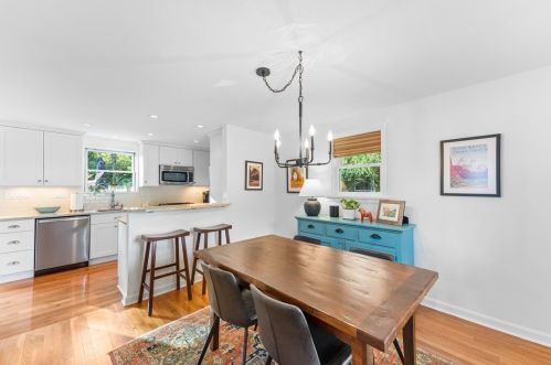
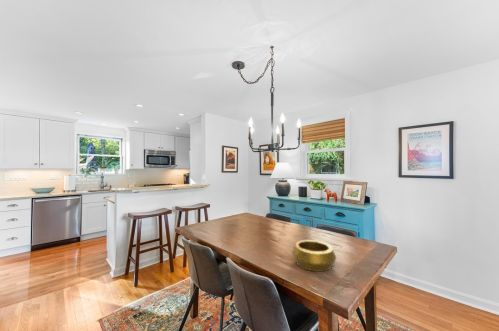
+ decorative bowl (313, 254)
